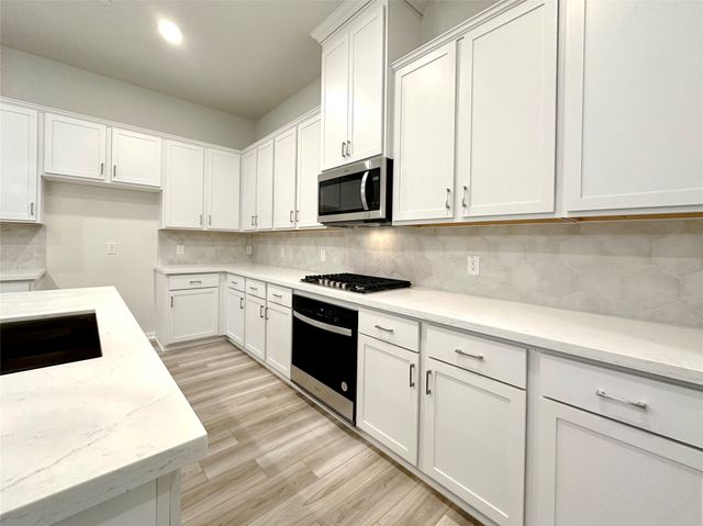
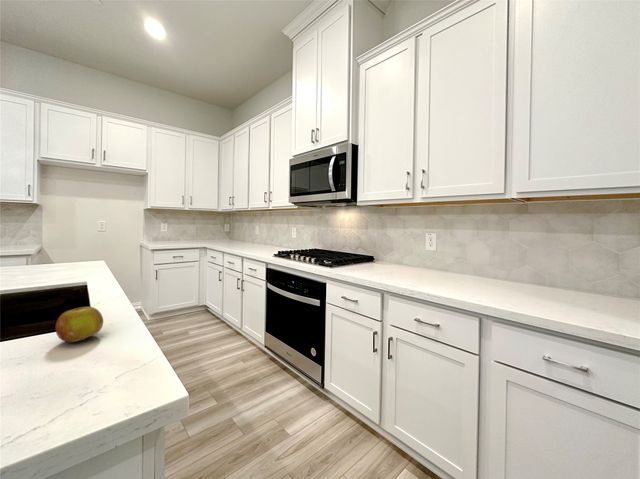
+ fruit (80, 323)
